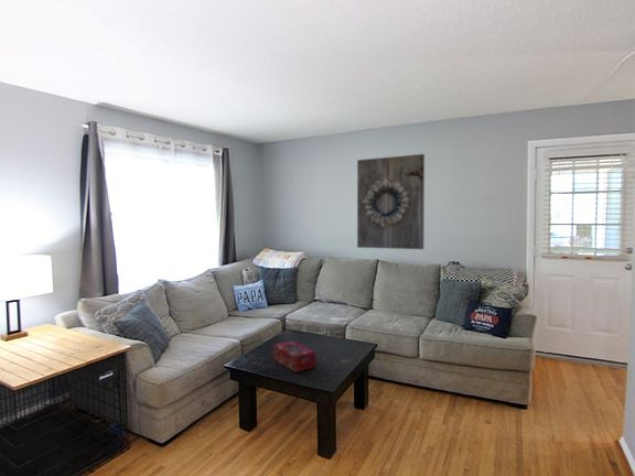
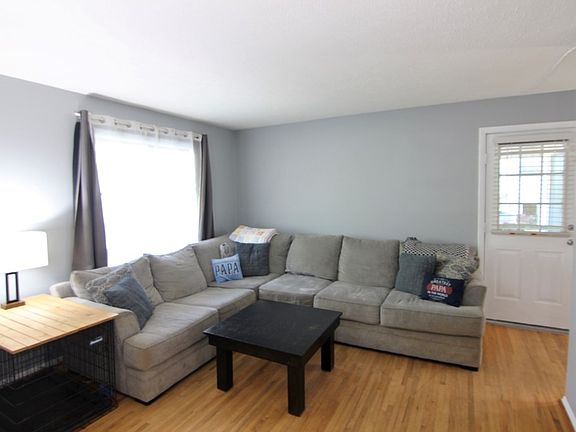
- tissue box (293, 355)
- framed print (389, 203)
